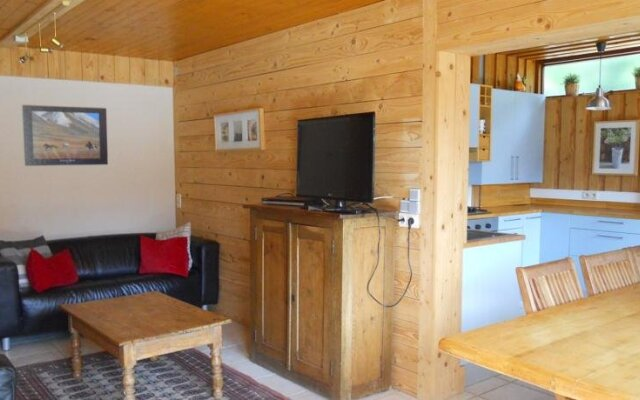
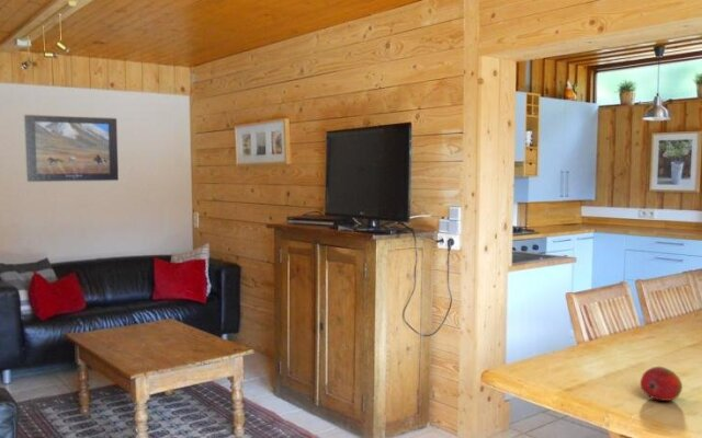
+ fruit (661, 382)
